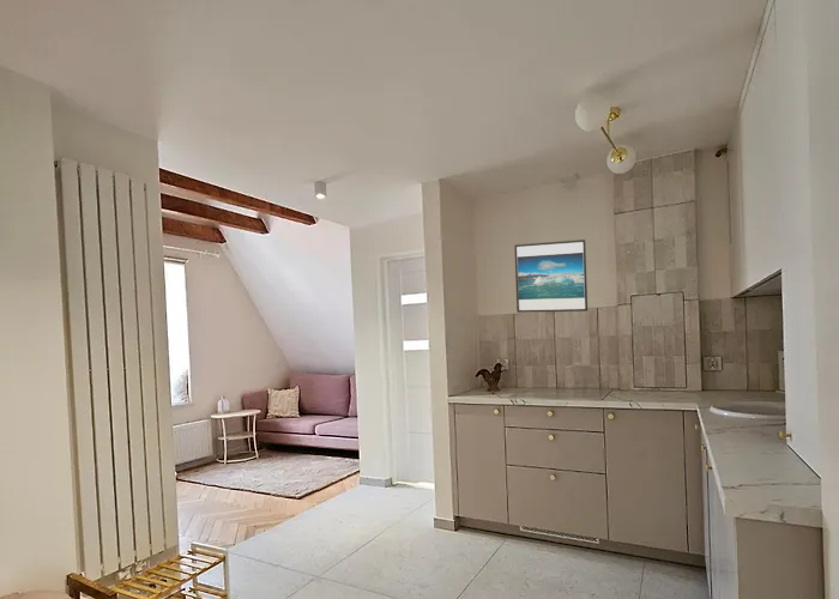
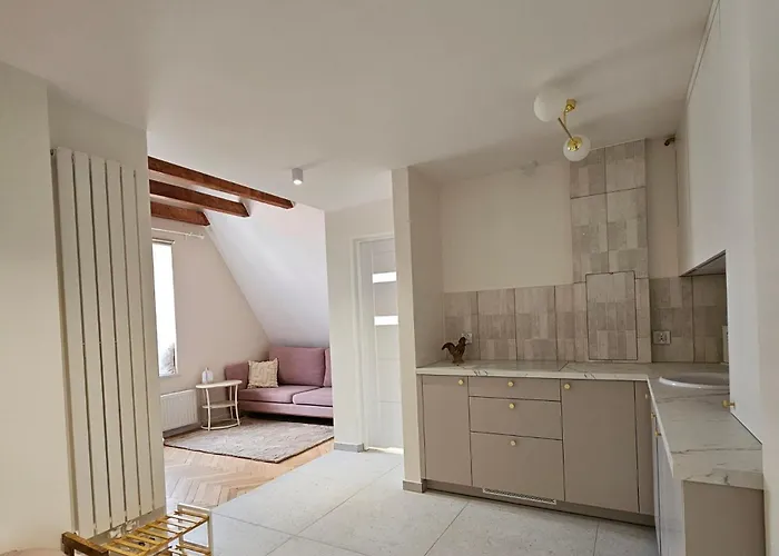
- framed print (550, 277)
